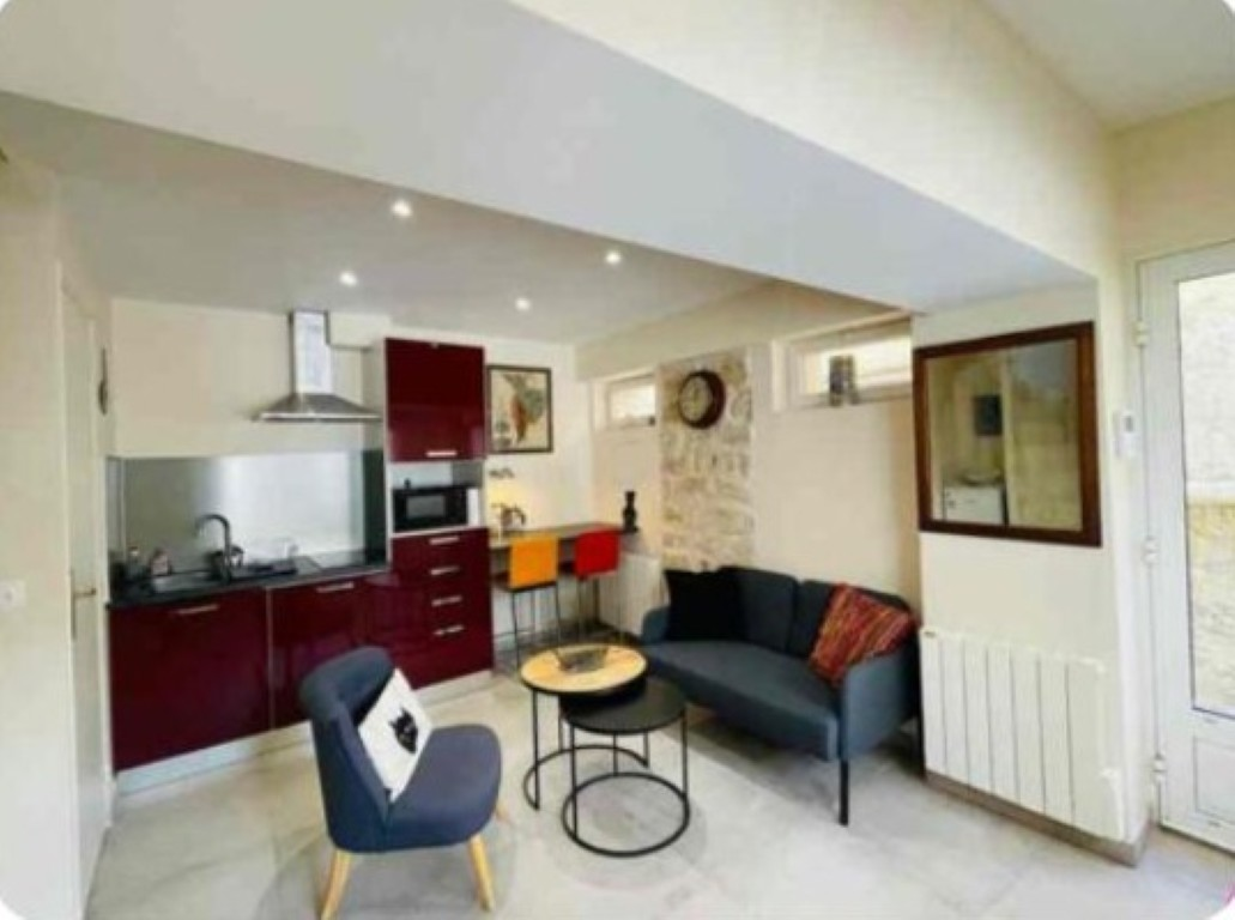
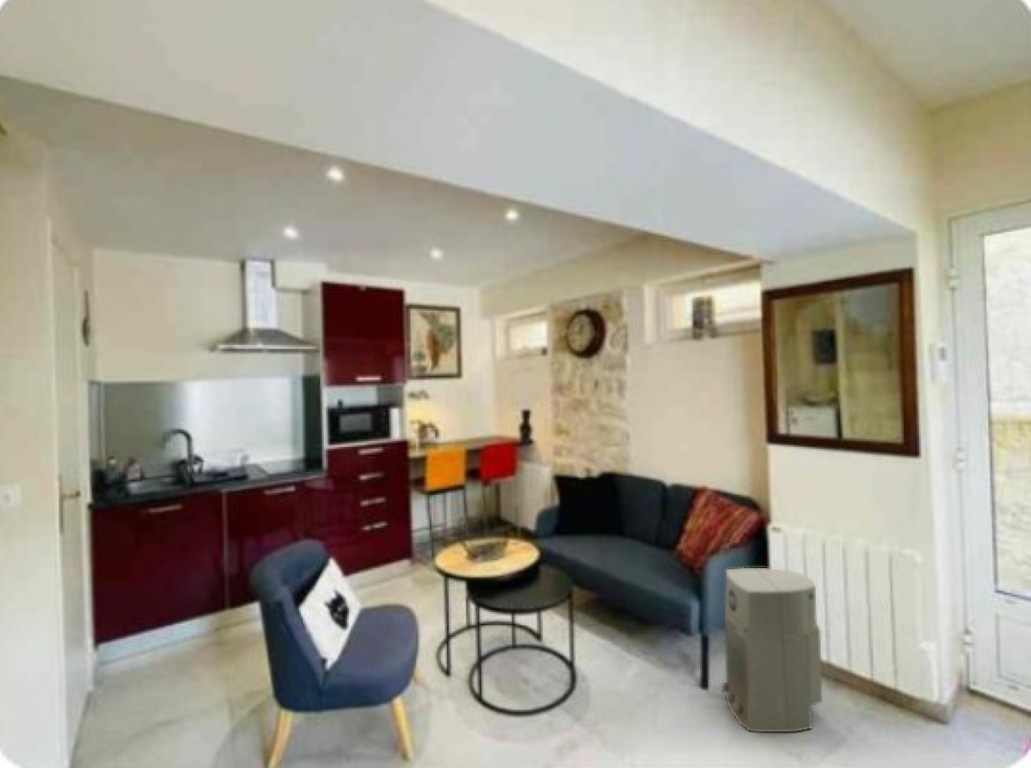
+ air purifier (769, 645)
